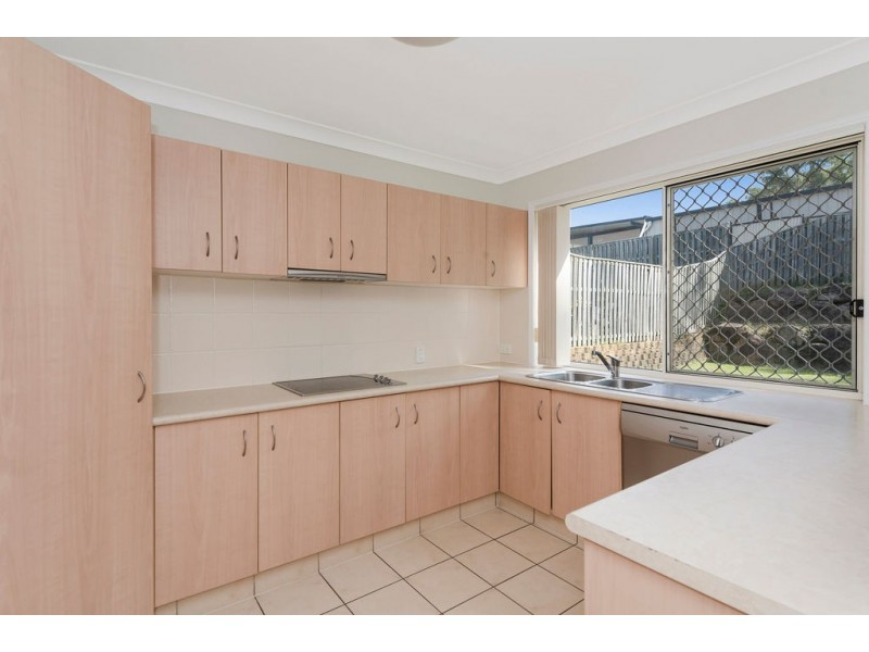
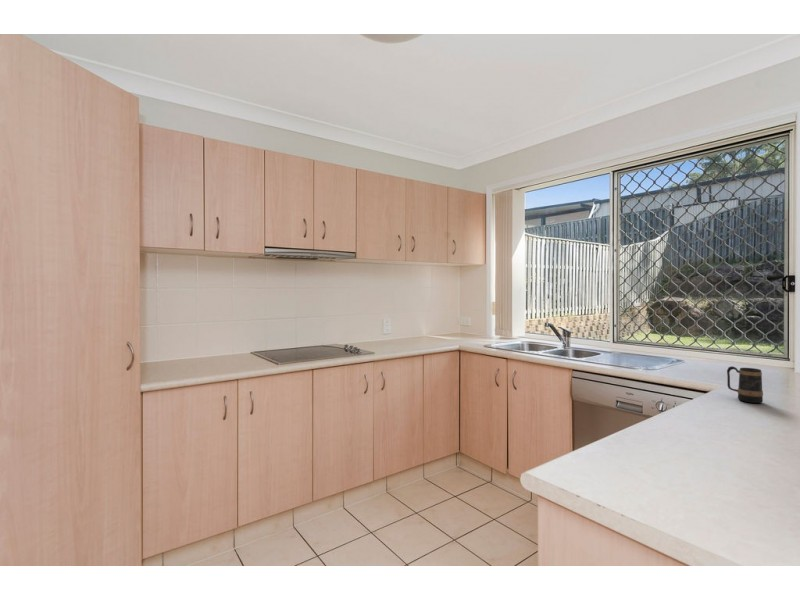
+ mug (744, 383)
